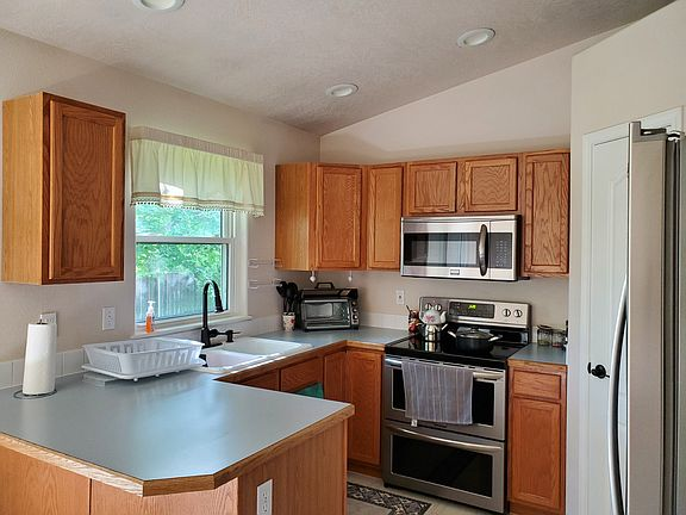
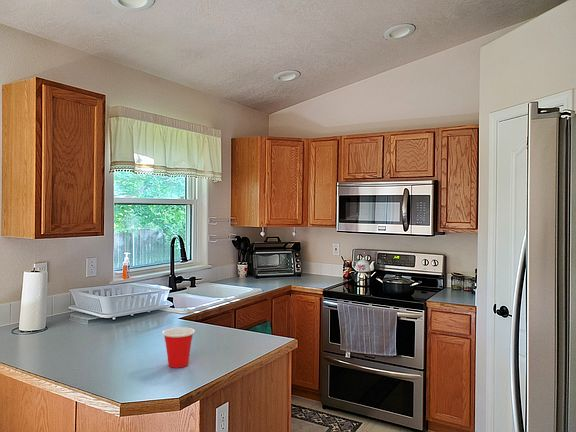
+ cup (178, 347)
